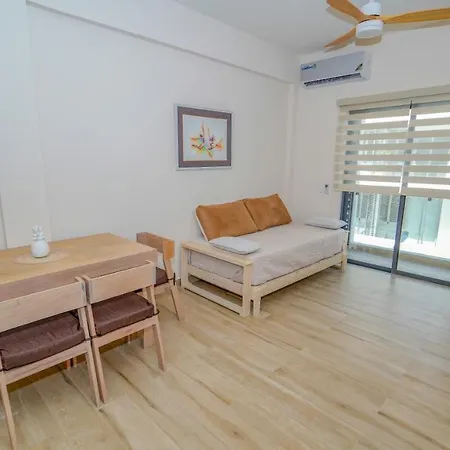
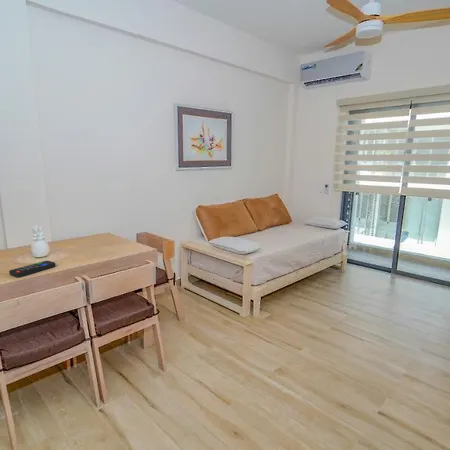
+ remote control (33, 268)
